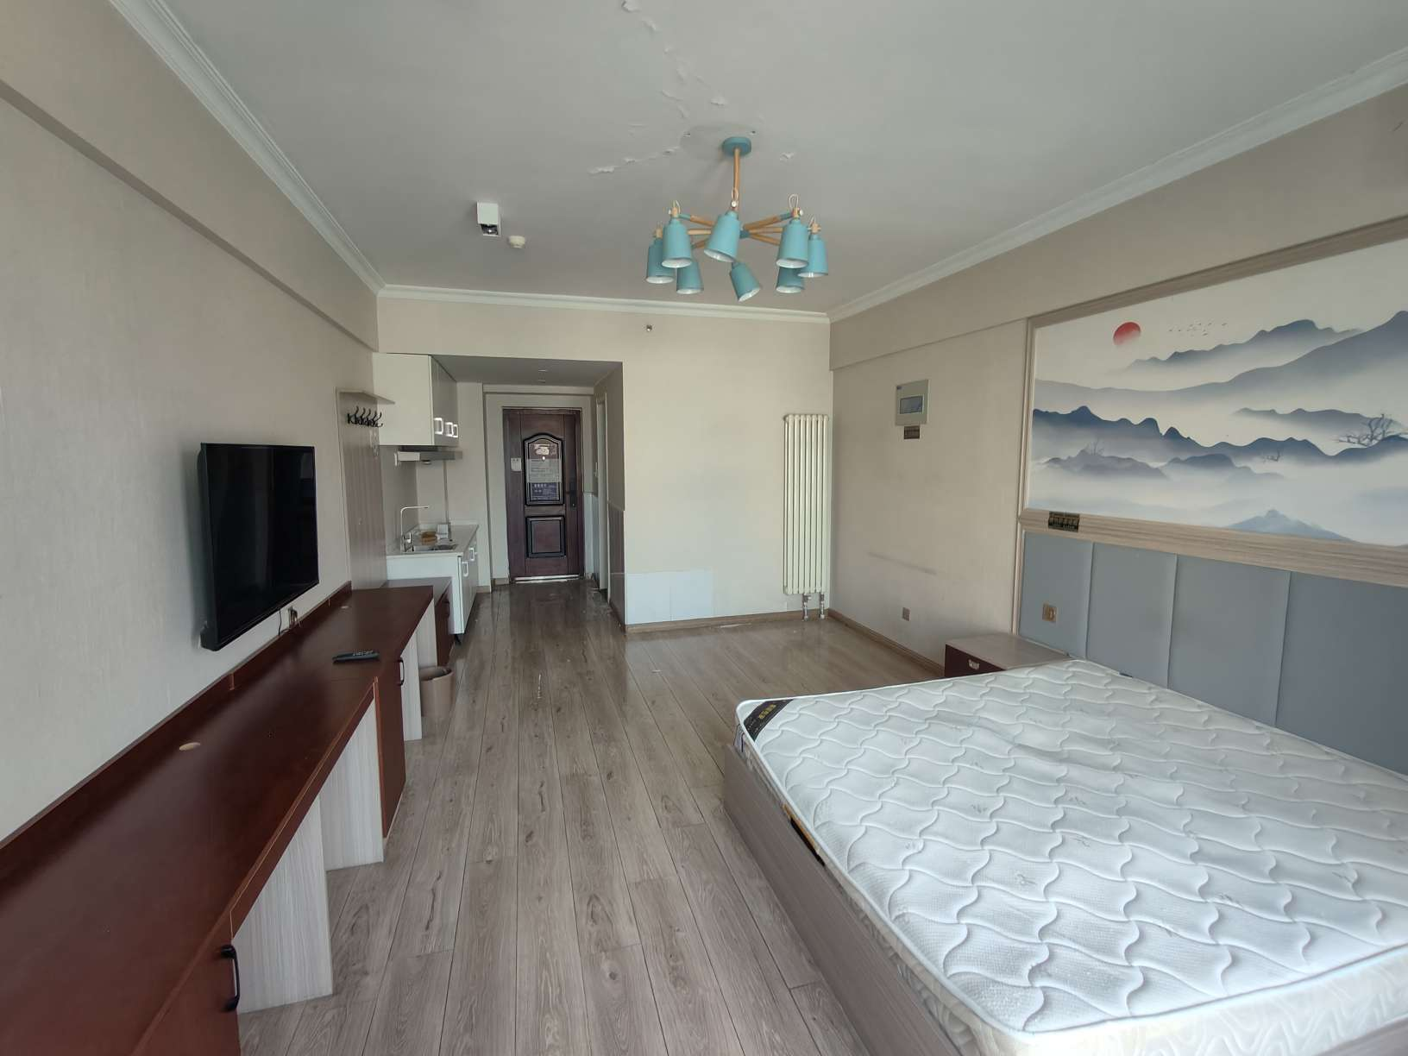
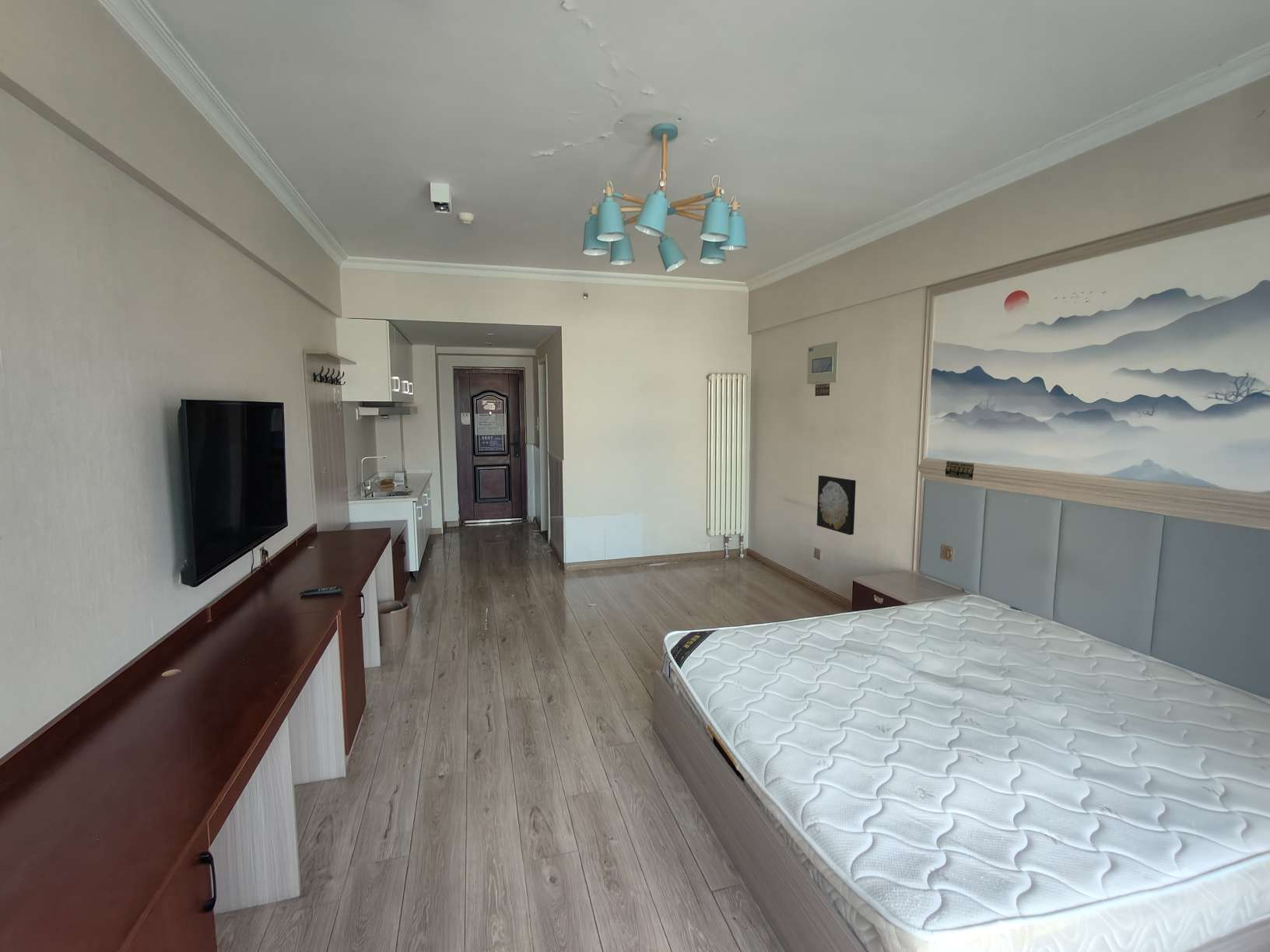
+ wall art (835, 504)
